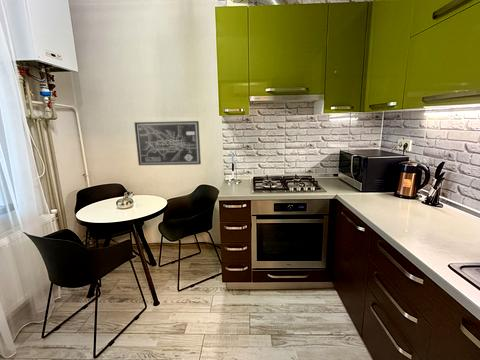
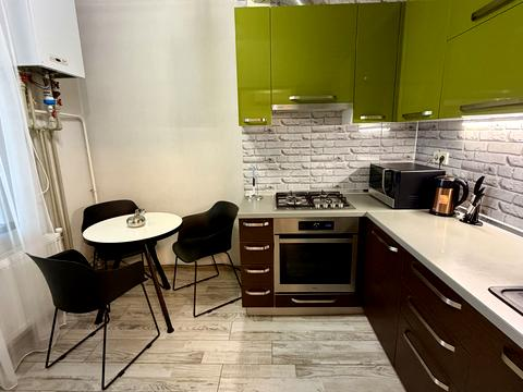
- wall art (168, 143)
